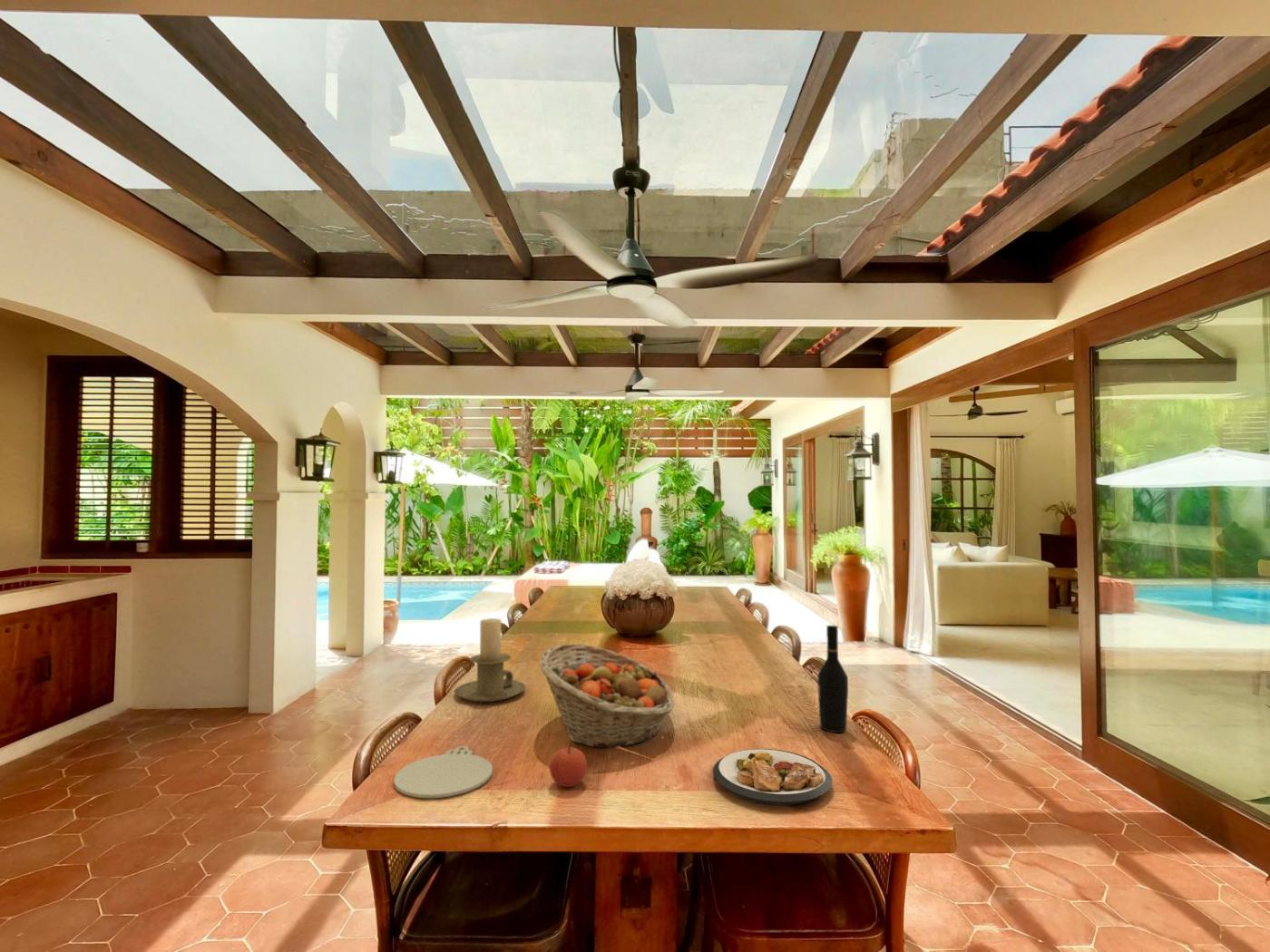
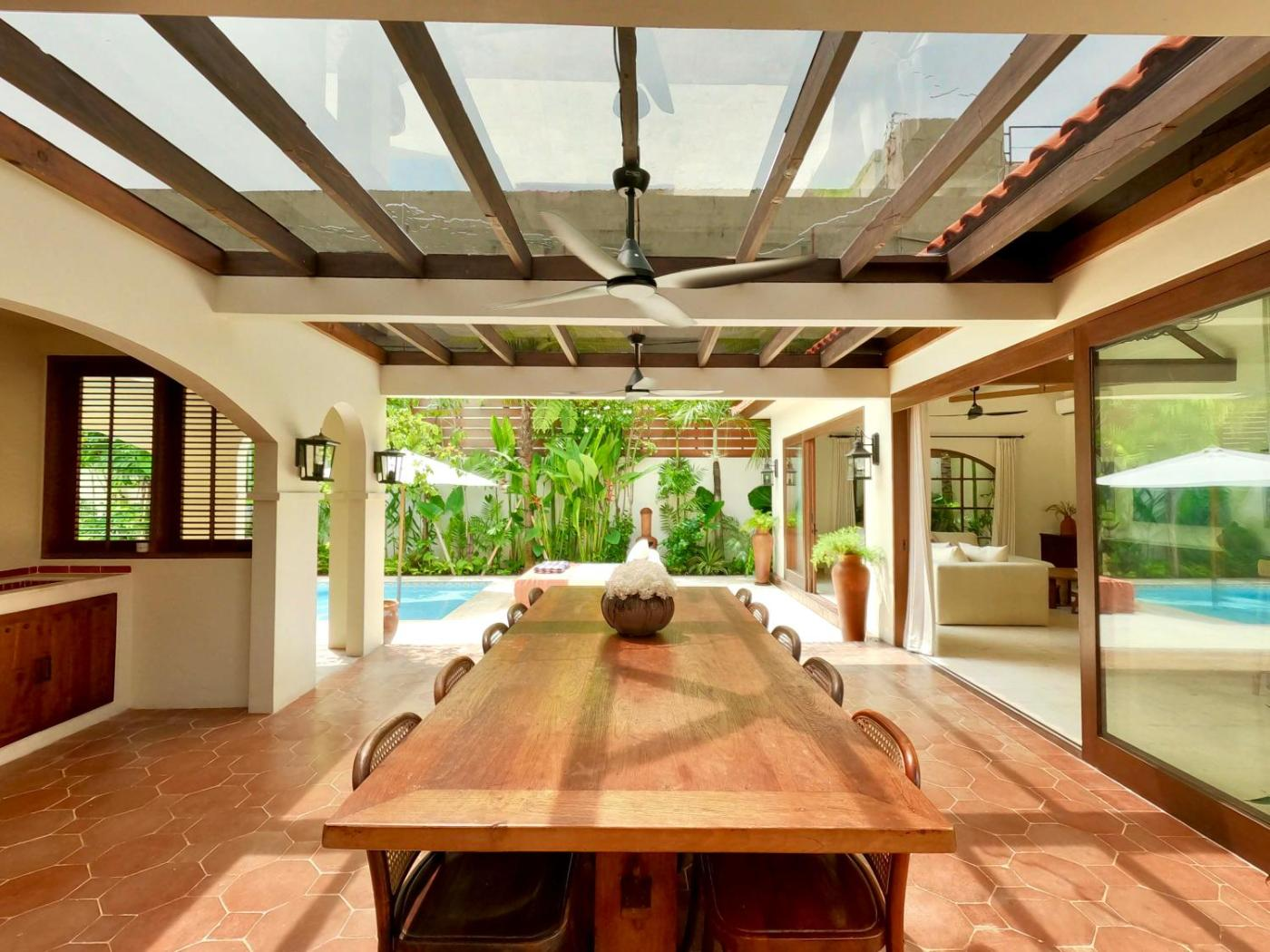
- apple (568, 762)
- fruit basket (607, 689)
- plate (447, 769)
- candle holder (490, 656)
- plate (771, 770)
- wine bottle (832, 677)
